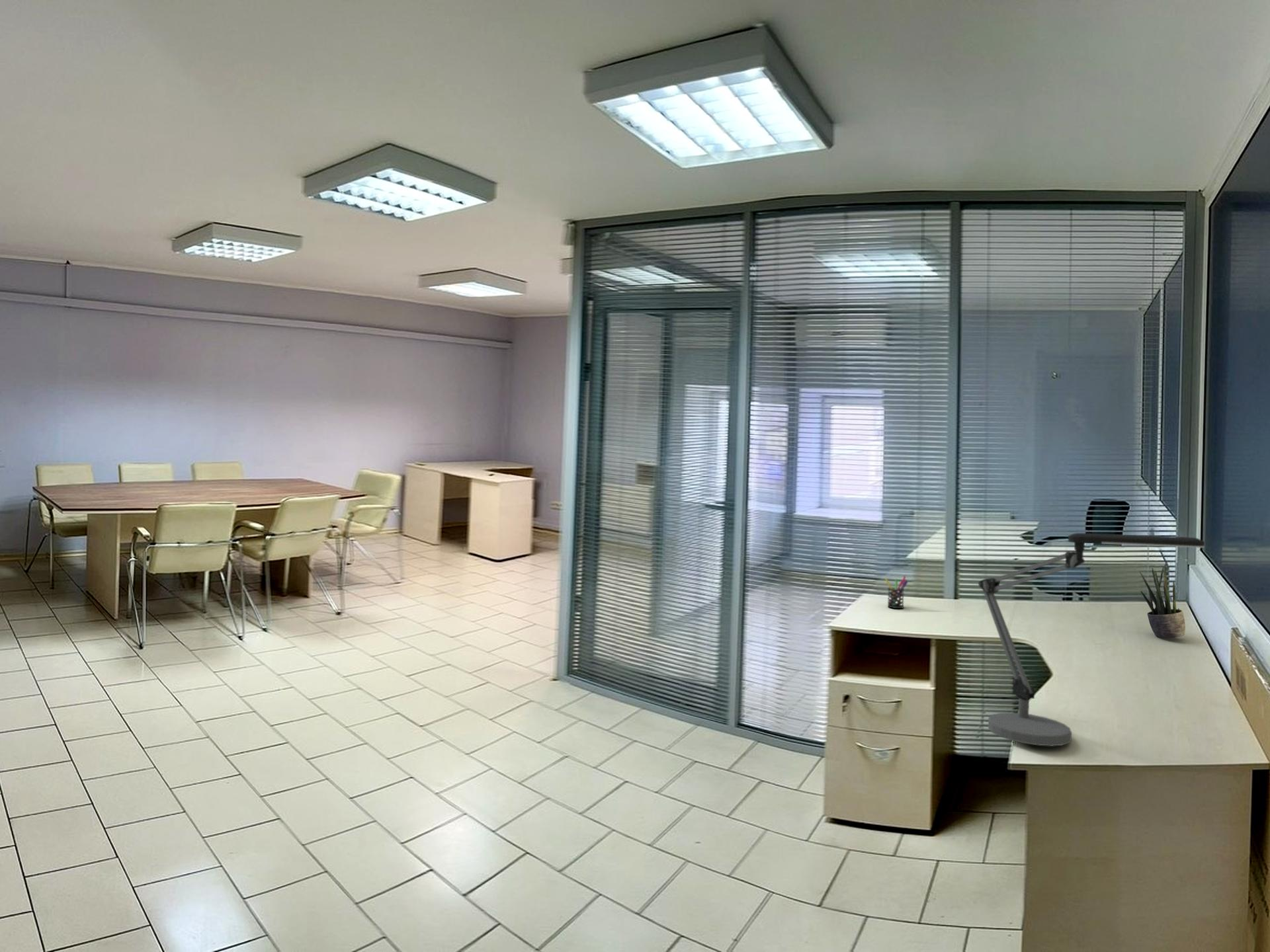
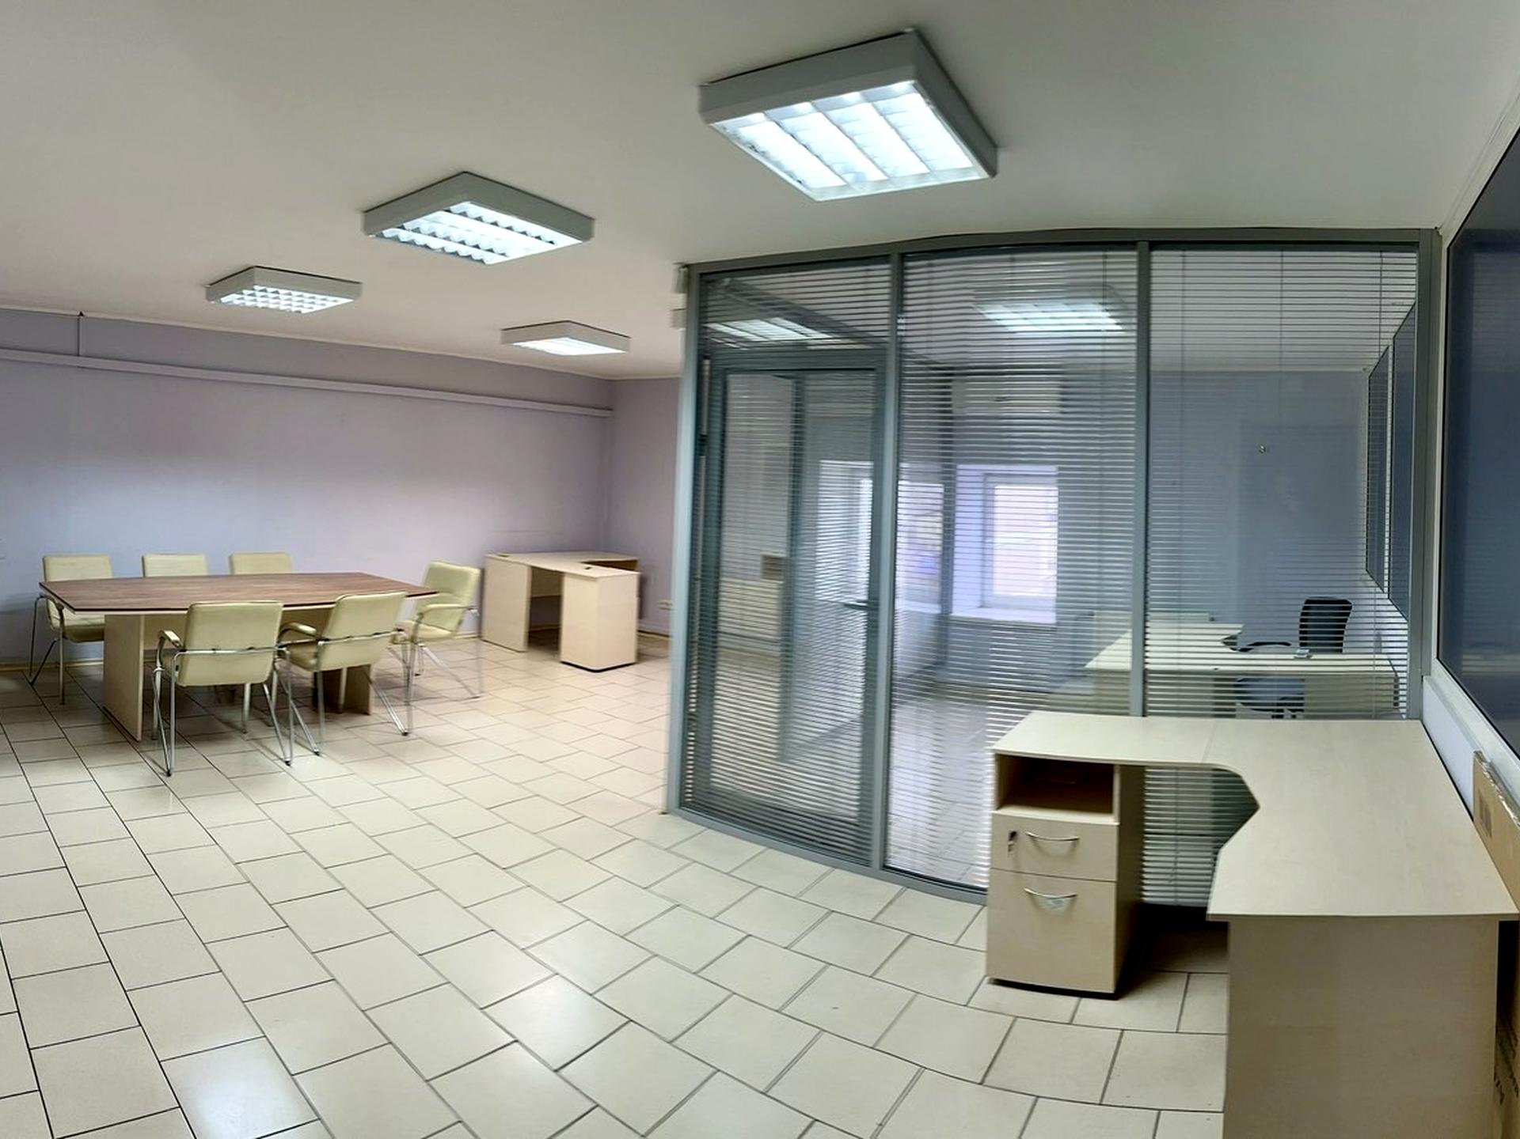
- desk lamp (1058, 571)
- pen holder (897, 590)
- potted plant (1162, 600)
